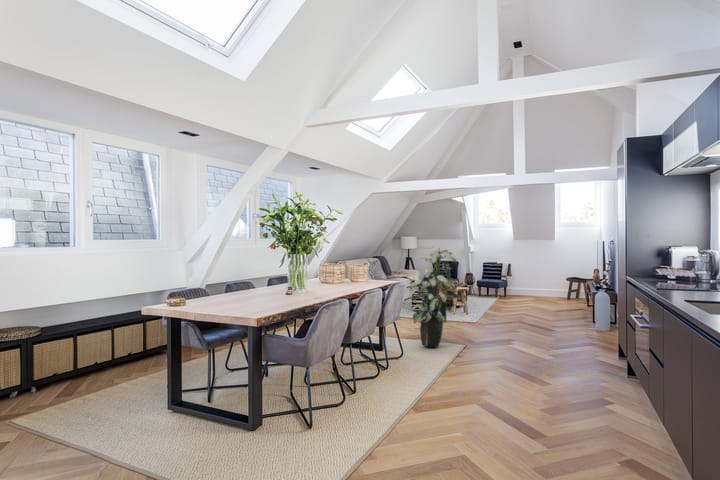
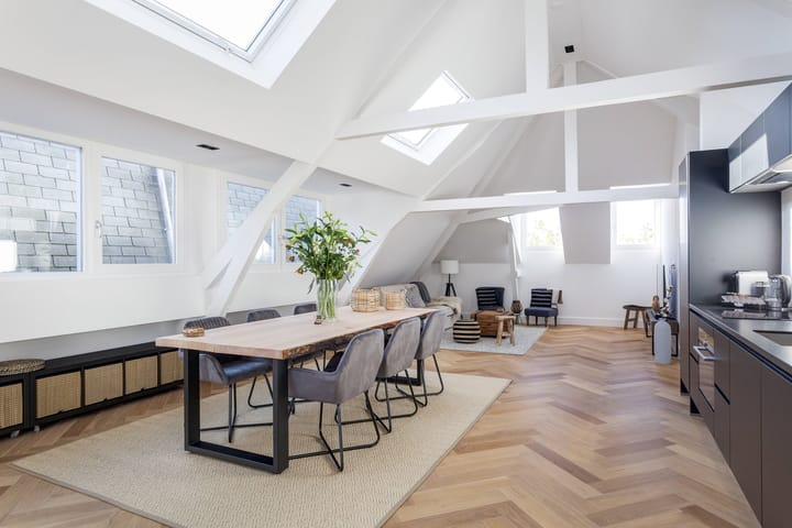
- indoor plant (432, 295)
